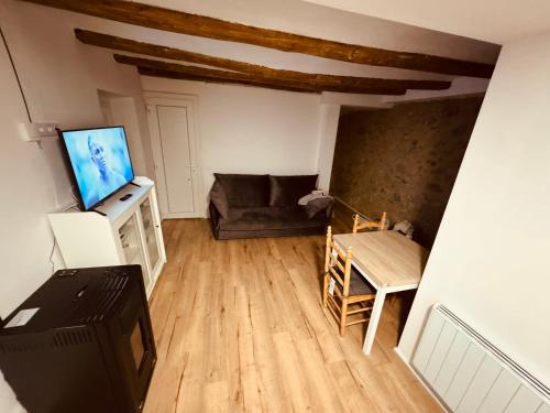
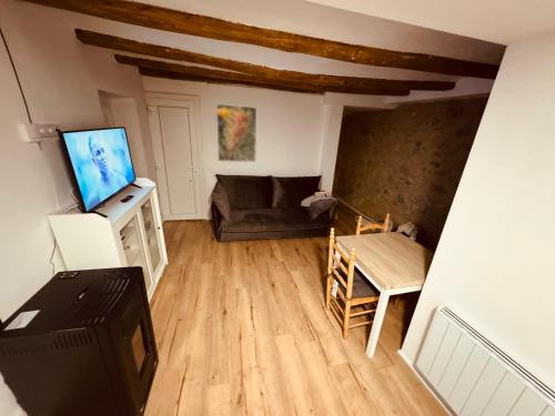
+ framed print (236, 134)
